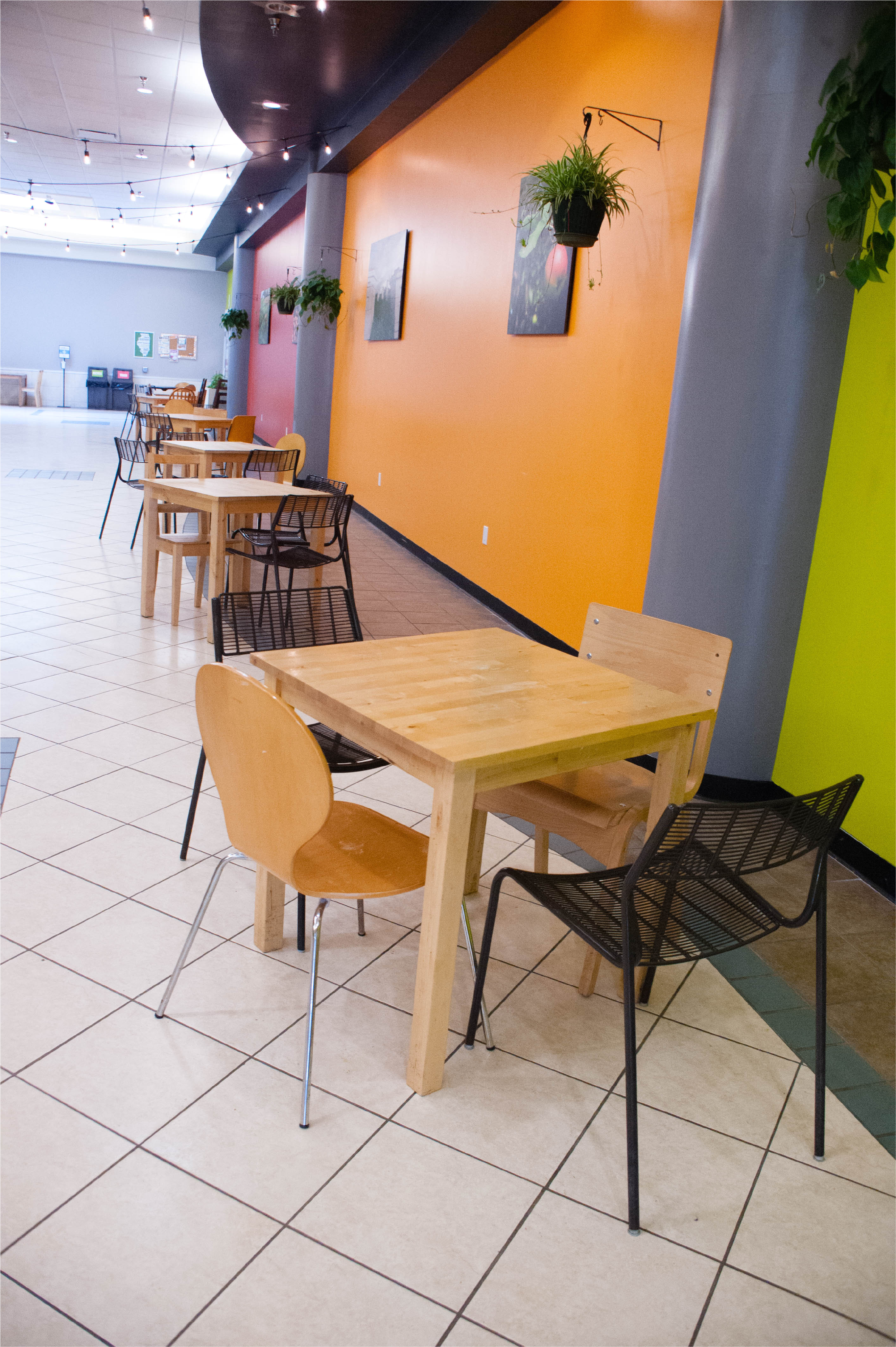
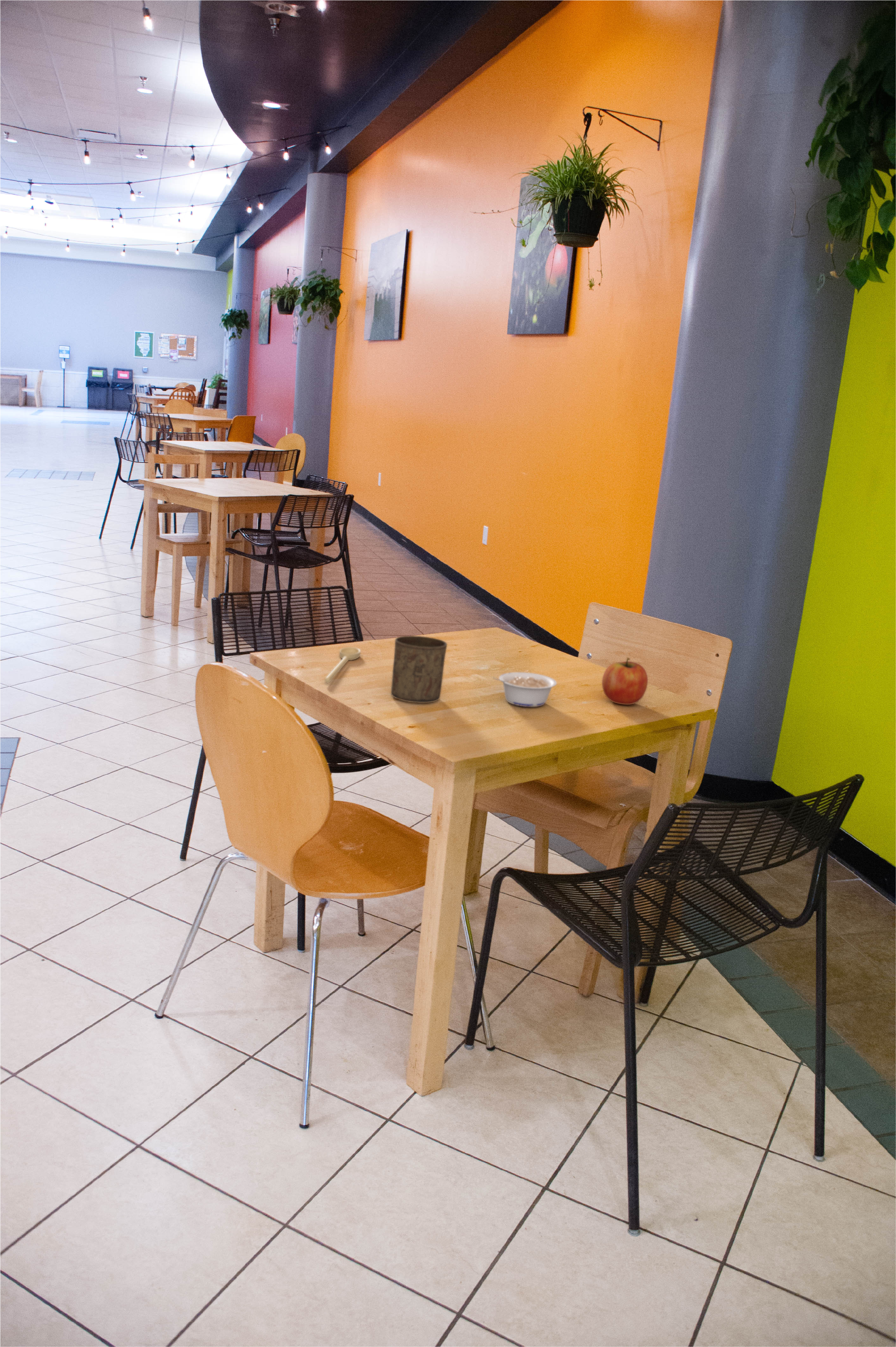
+ legume (526, 689)
+ cup (419, 669)
+ fruit (625, 680)
+ spoon (341, 664)
